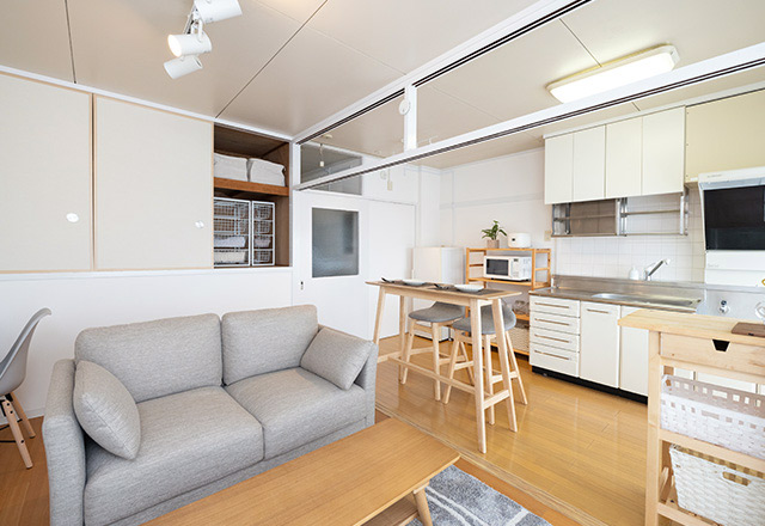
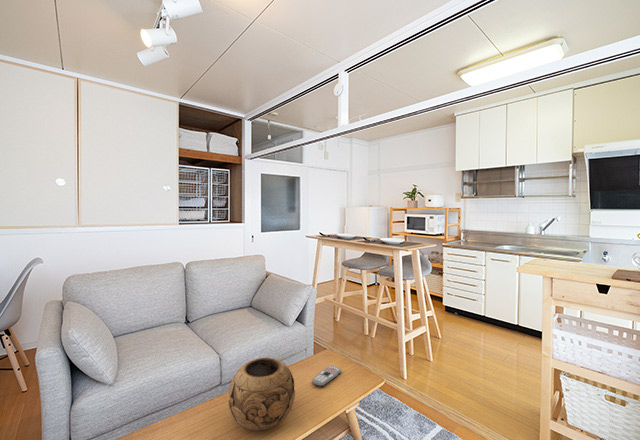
+ decorative bowl (262, 392)
+ remote control (326, 375)
